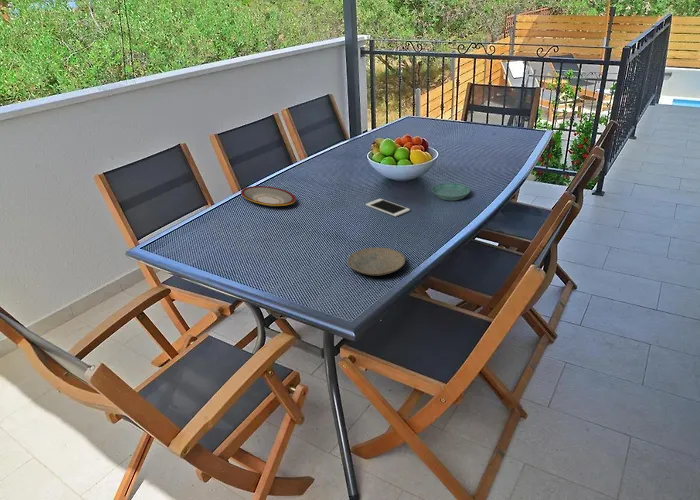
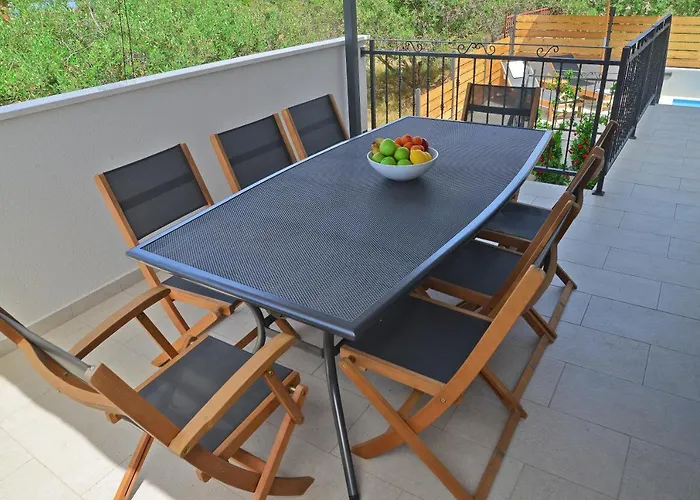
- saucer (450, 192)
- cell phone (387, 207)
- plate (376, 263)
- plate (268, 197)
